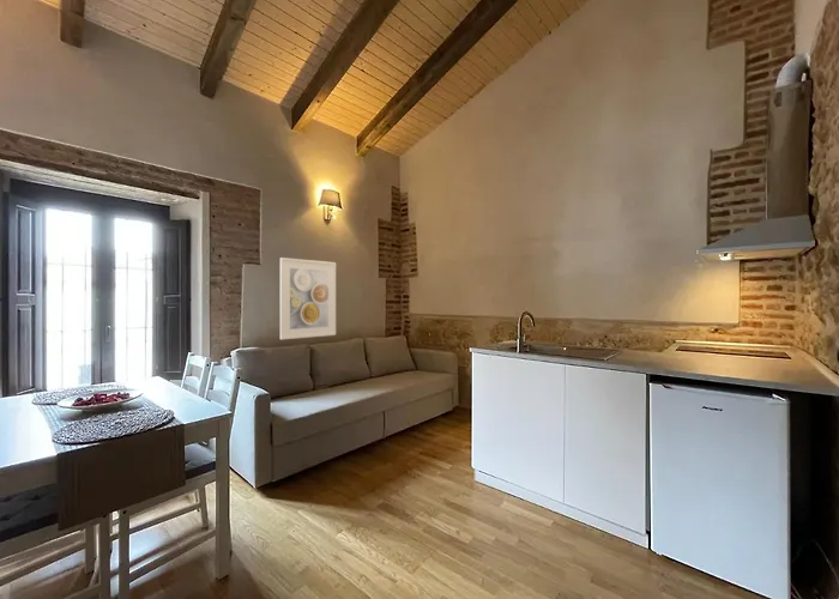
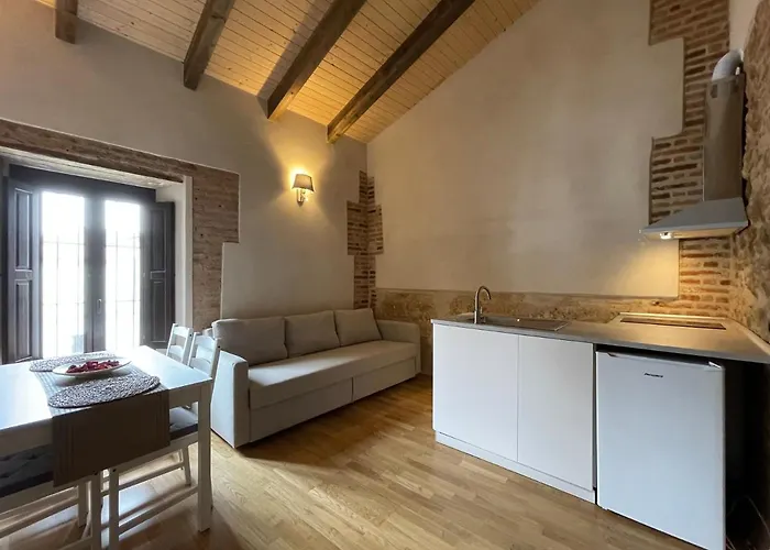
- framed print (309, 298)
